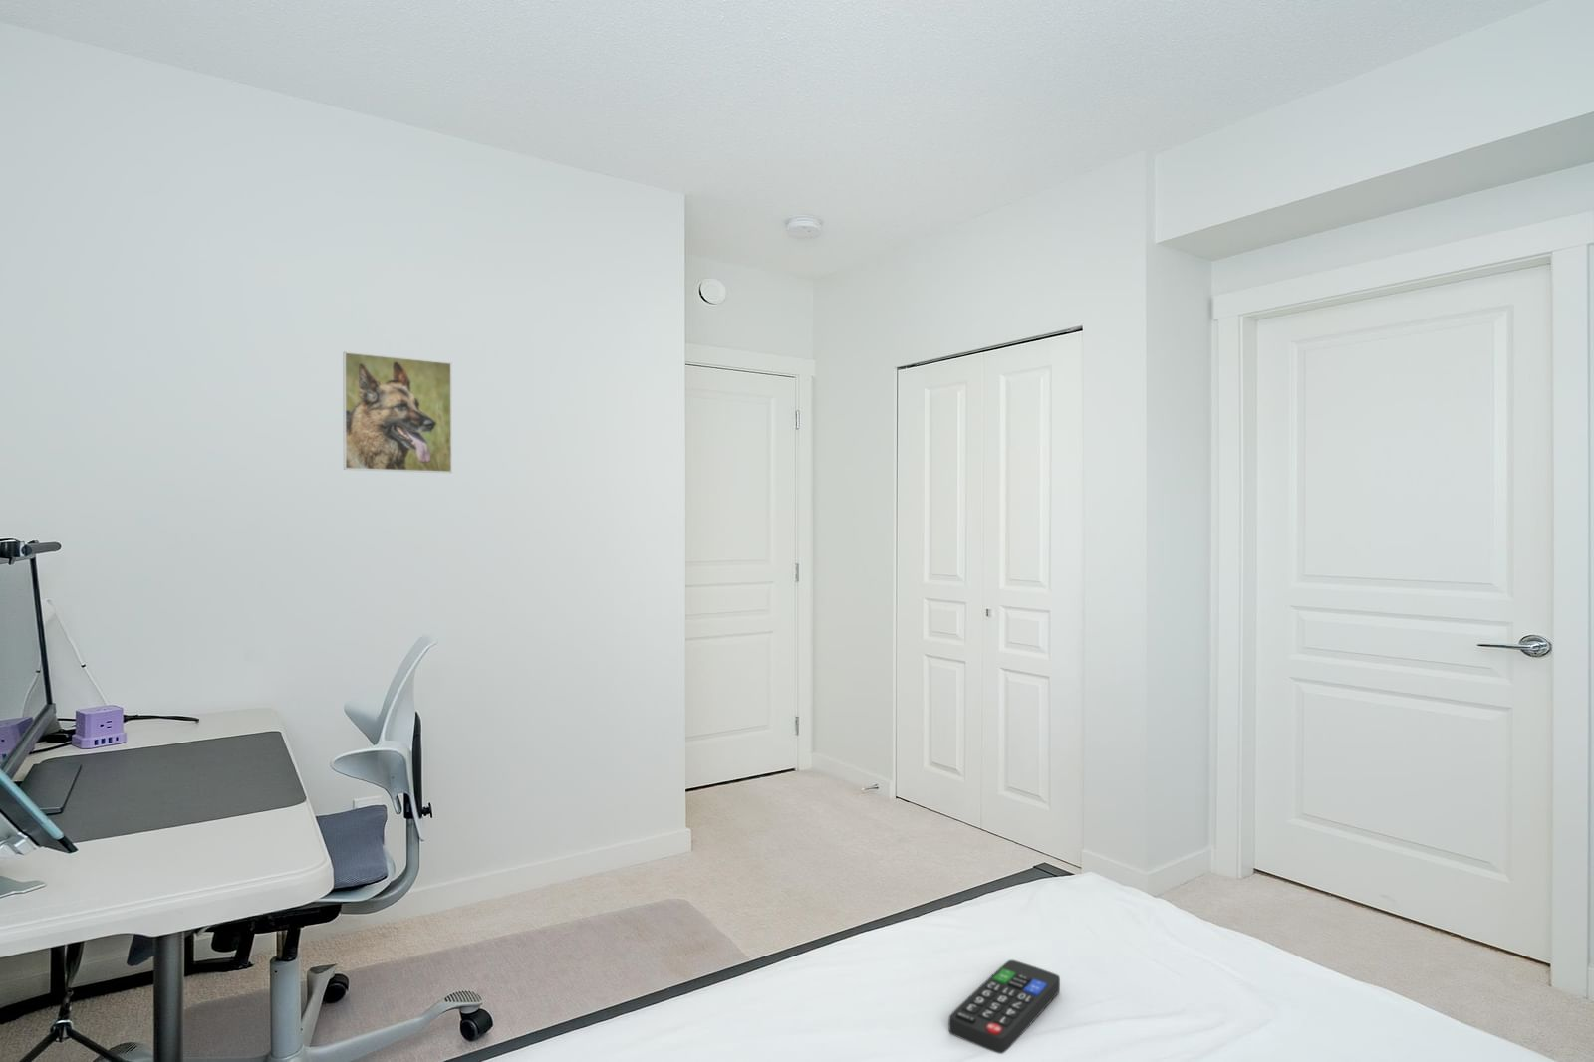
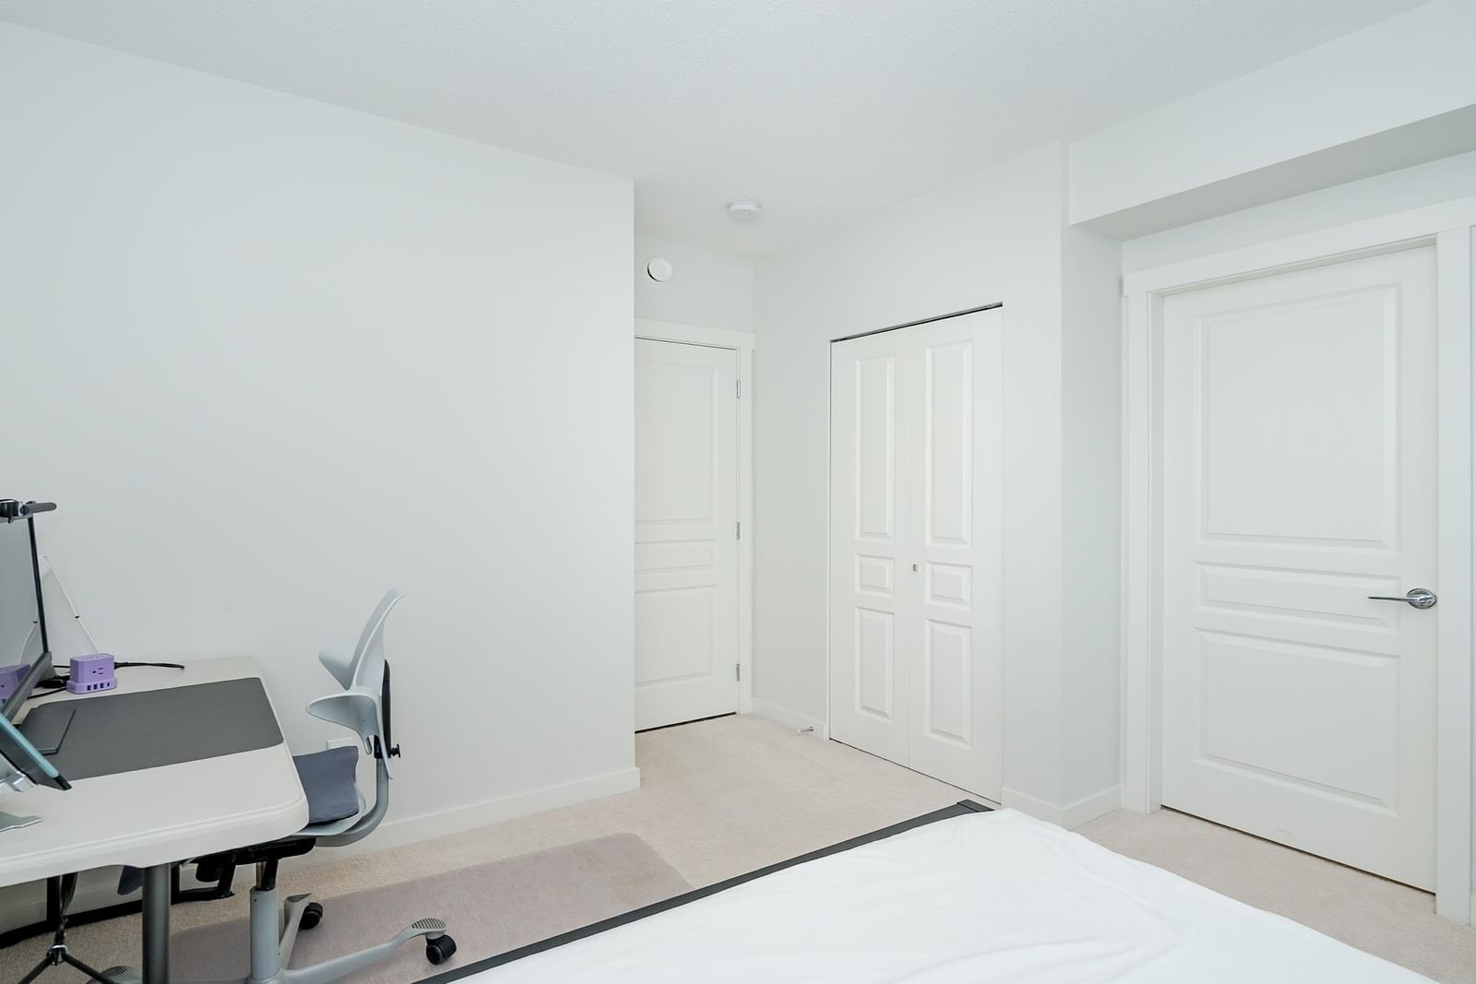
- remote control (1006, 1002)
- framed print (398, 414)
